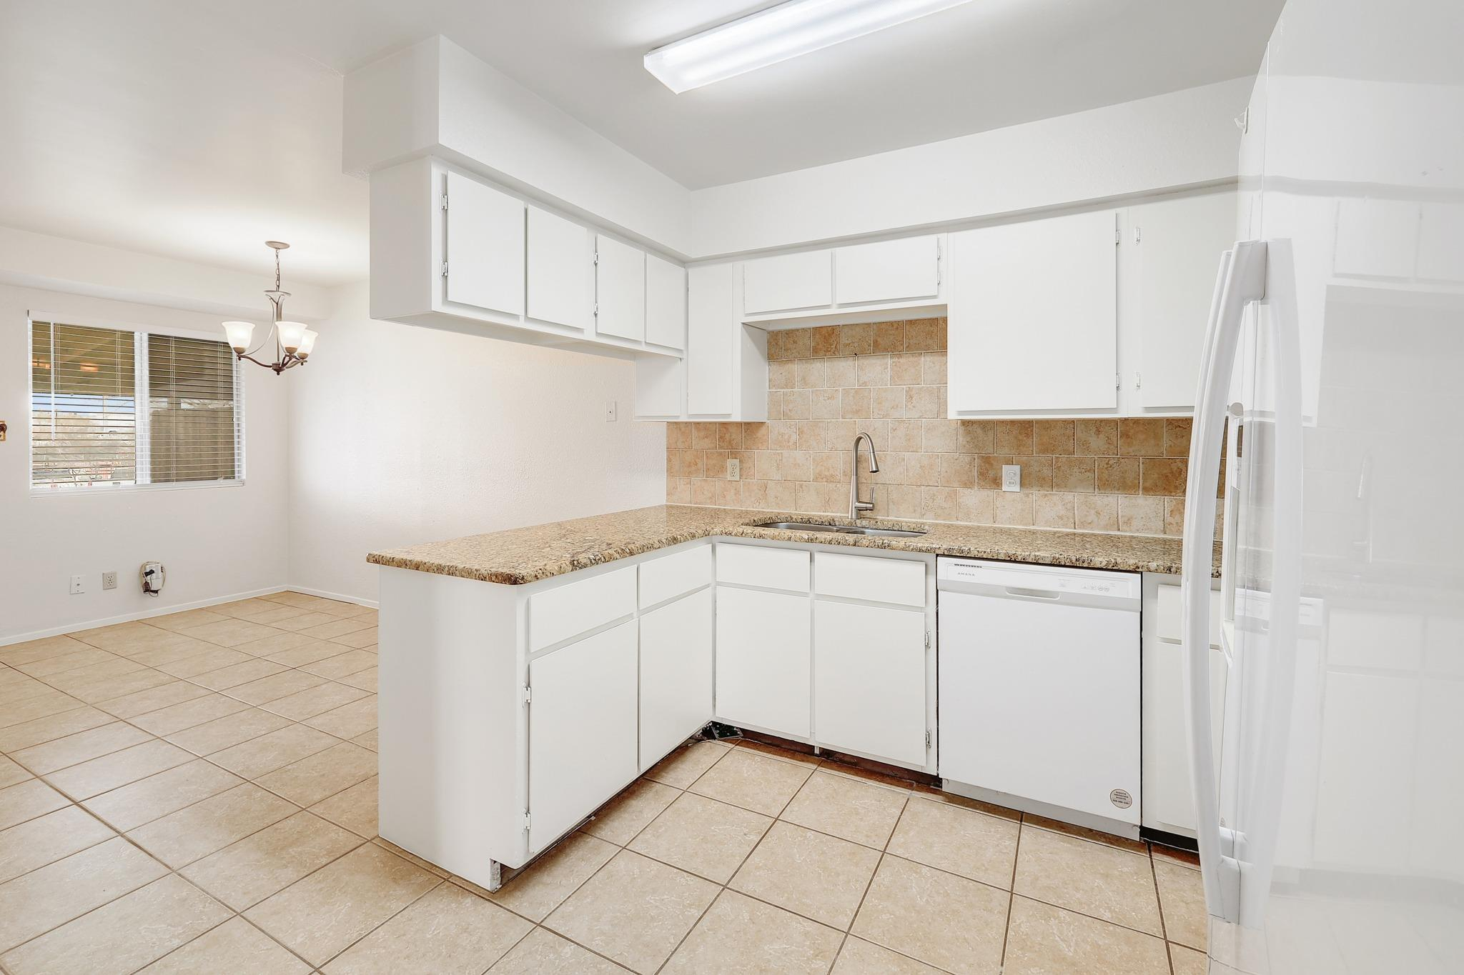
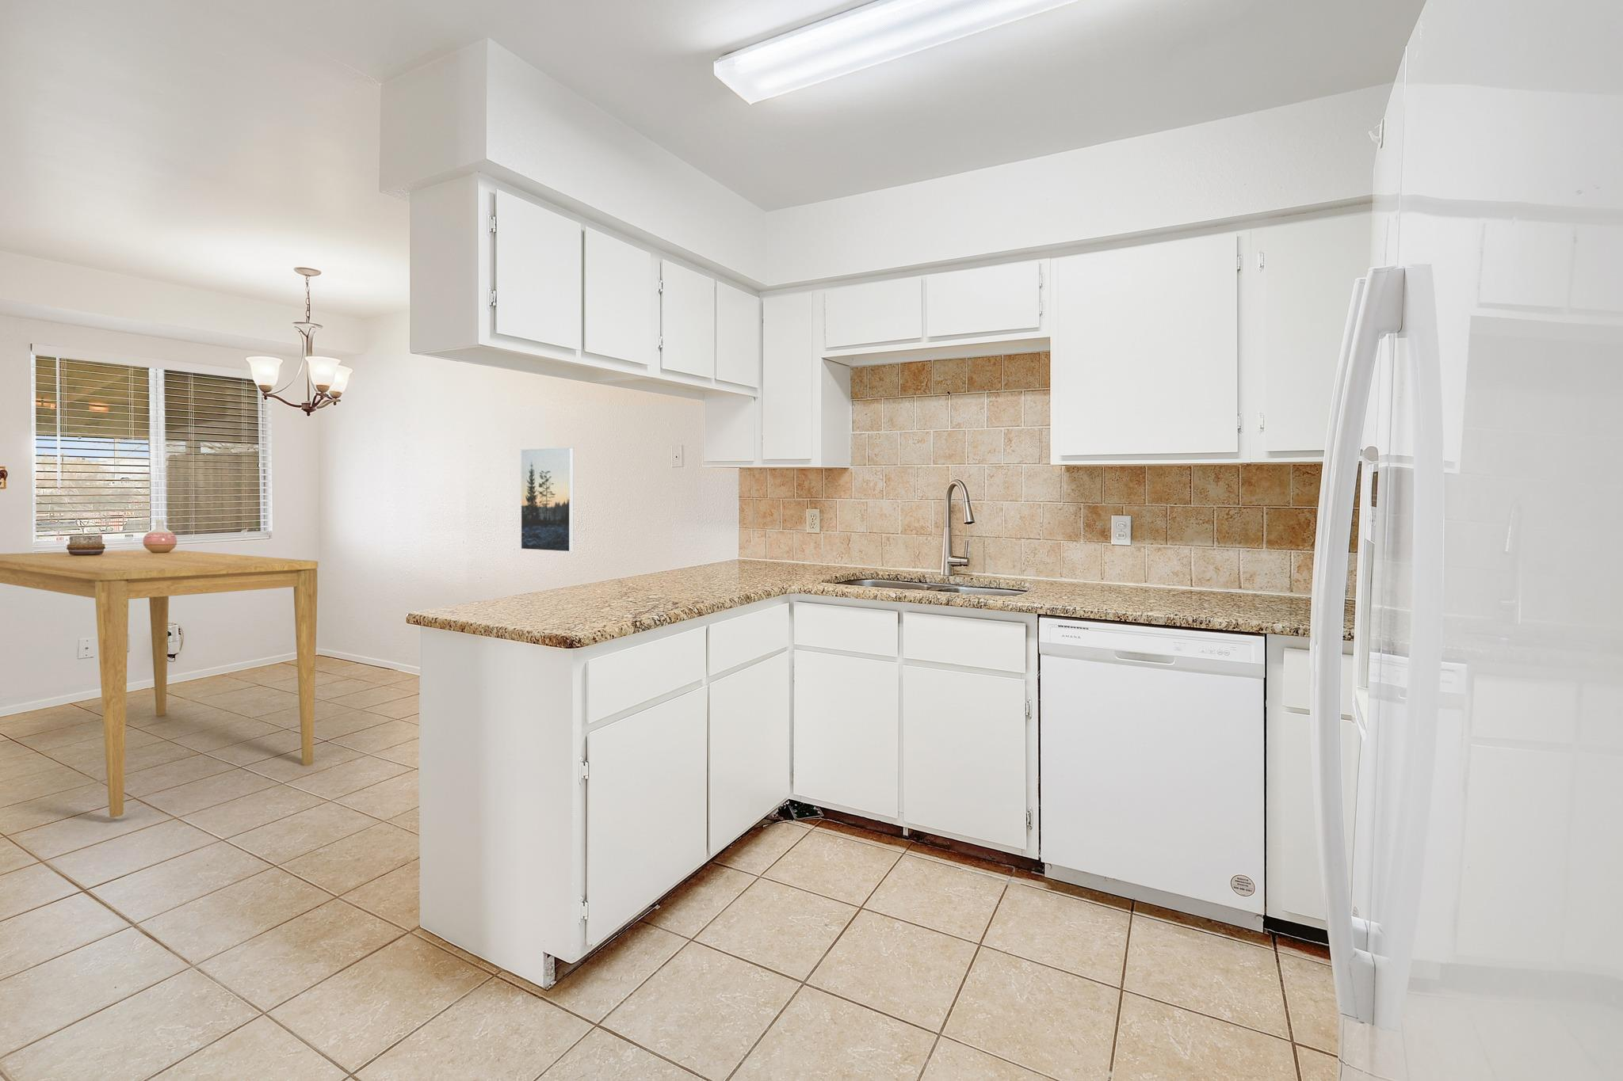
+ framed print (547, 499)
+ decorative bowl (86, 545)
+ dining table (153, 658)
+ vase (159, 536)
